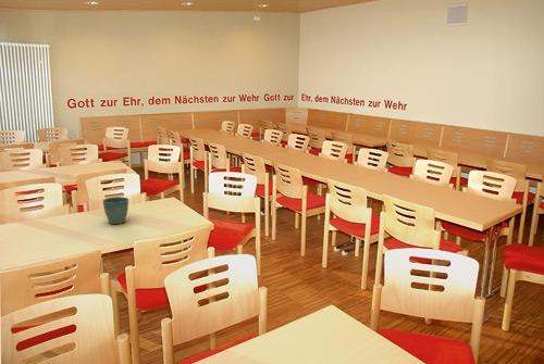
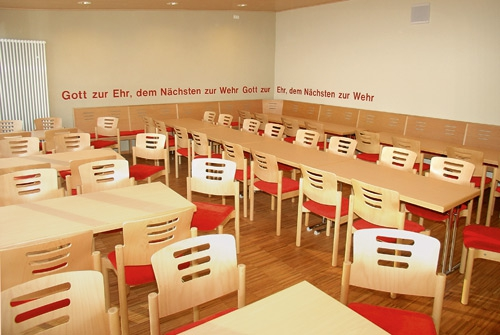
- flower pot (115, 211)
